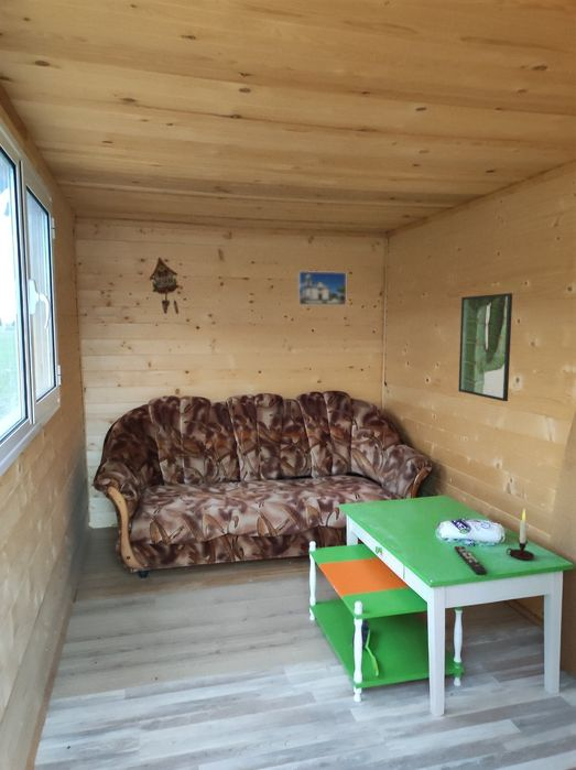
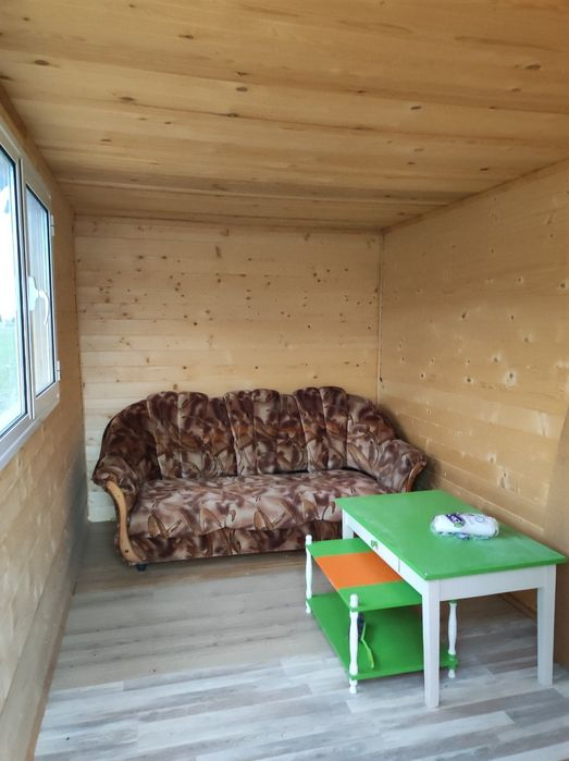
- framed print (322, 289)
- cuckoo clock (163, 285)
- remote control (469, 558)
- candle (520, 532)
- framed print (482, 346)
